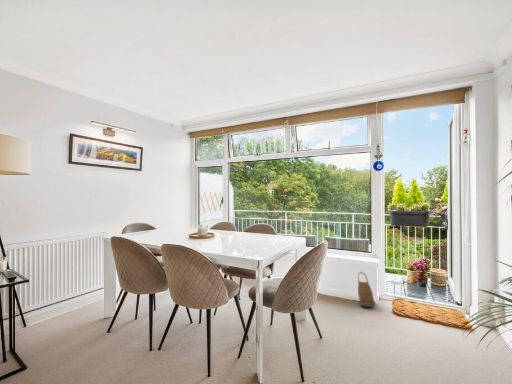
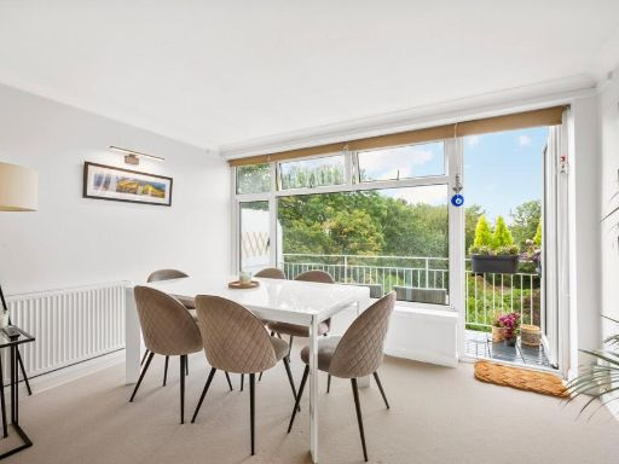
- basket (366, 290)
